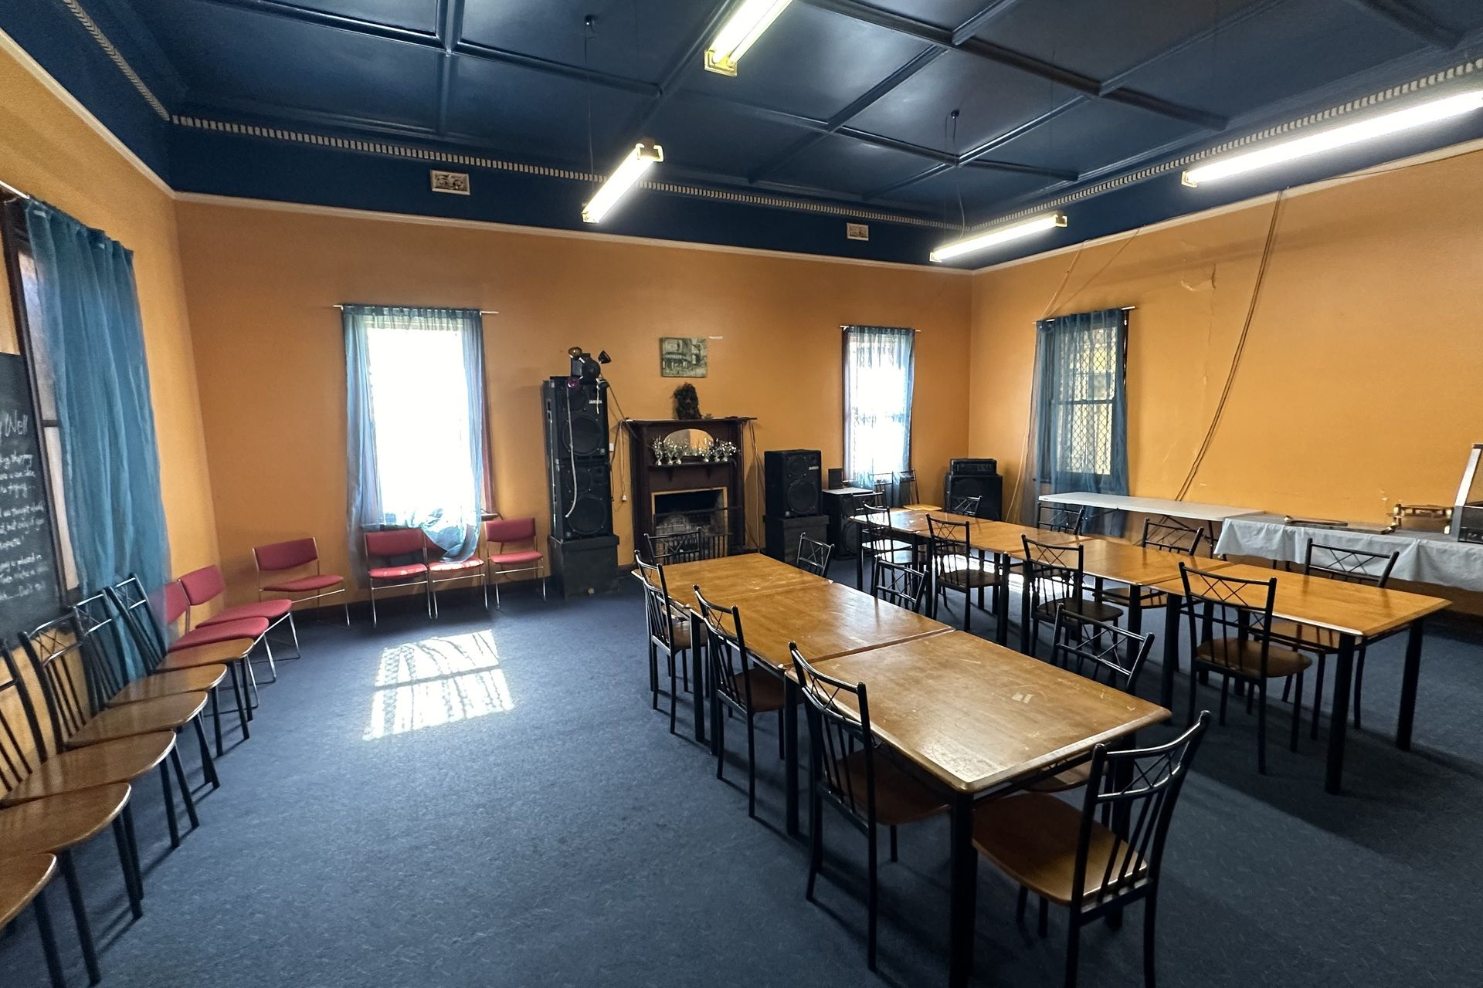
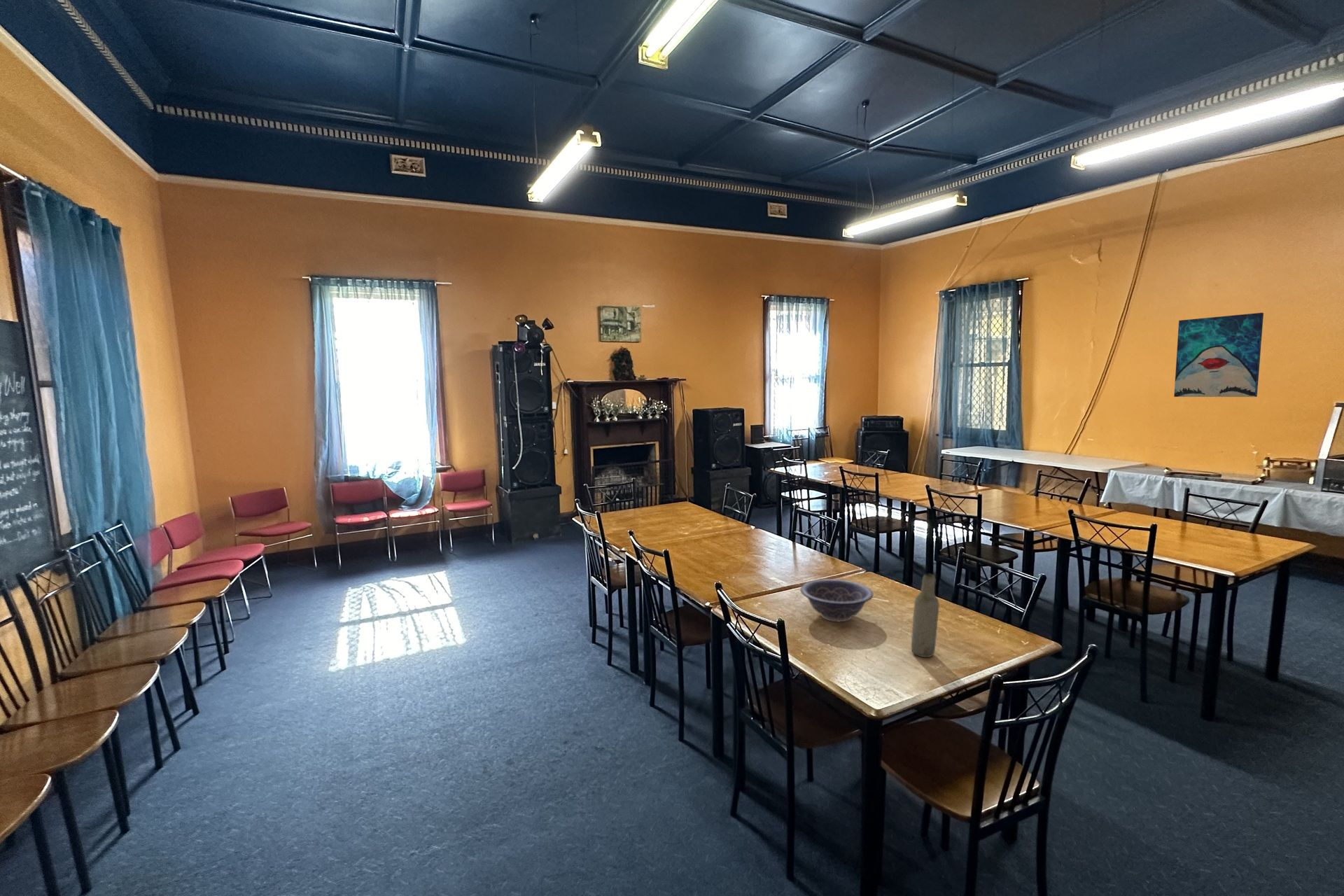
+ wall art (1216, 357)
+ decorative bowl (836, 603)
+ bottle (925, 614)
